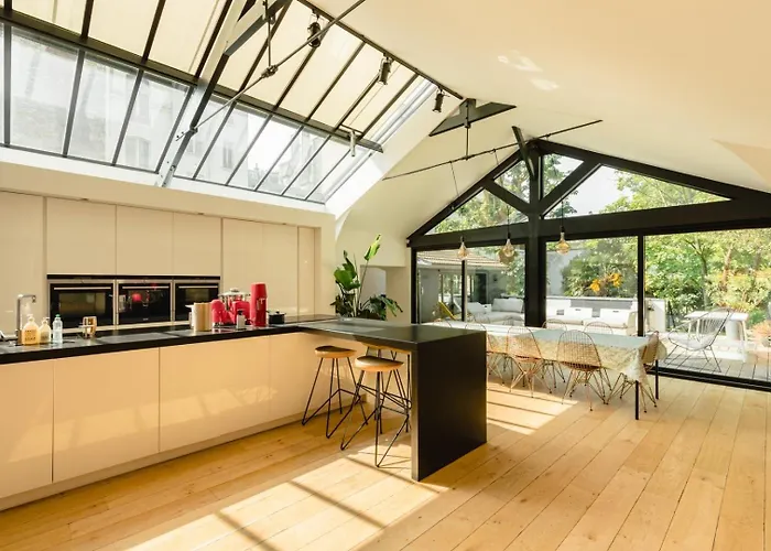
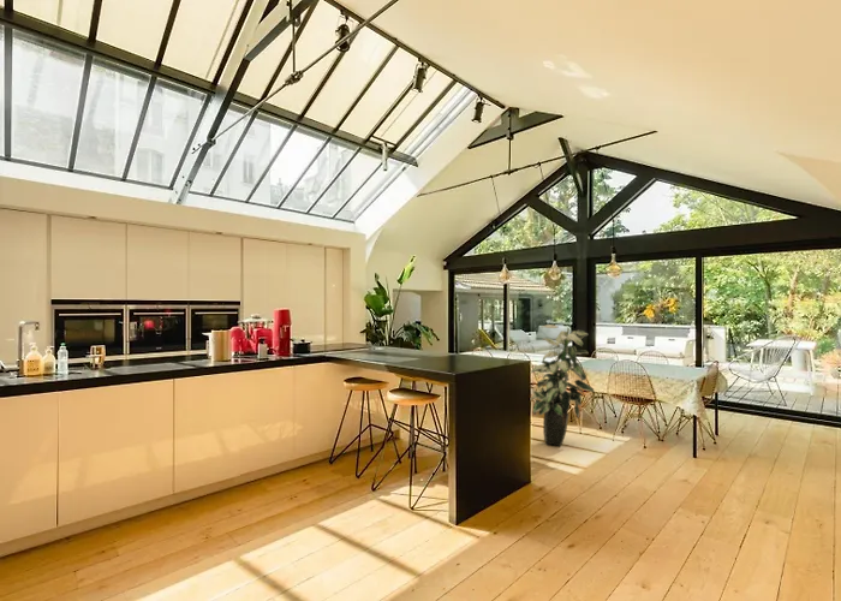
+ indoor plant (557, 383)
